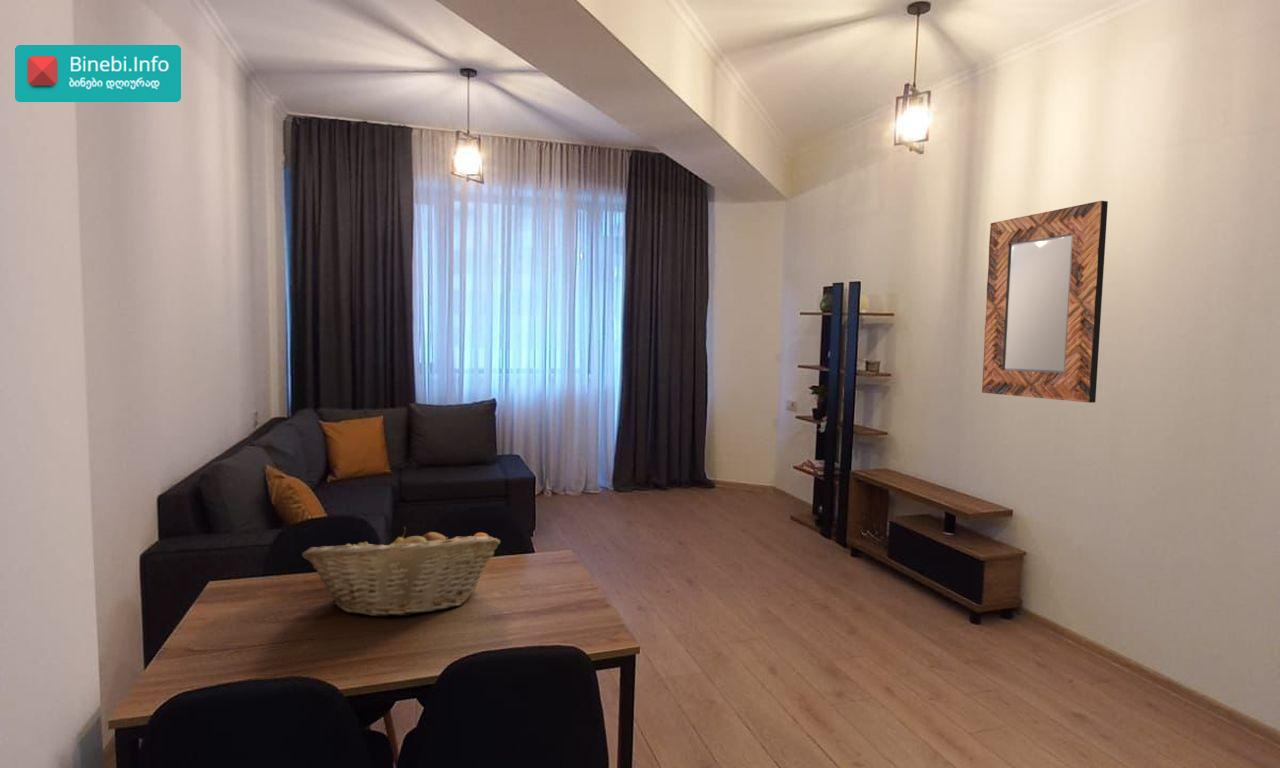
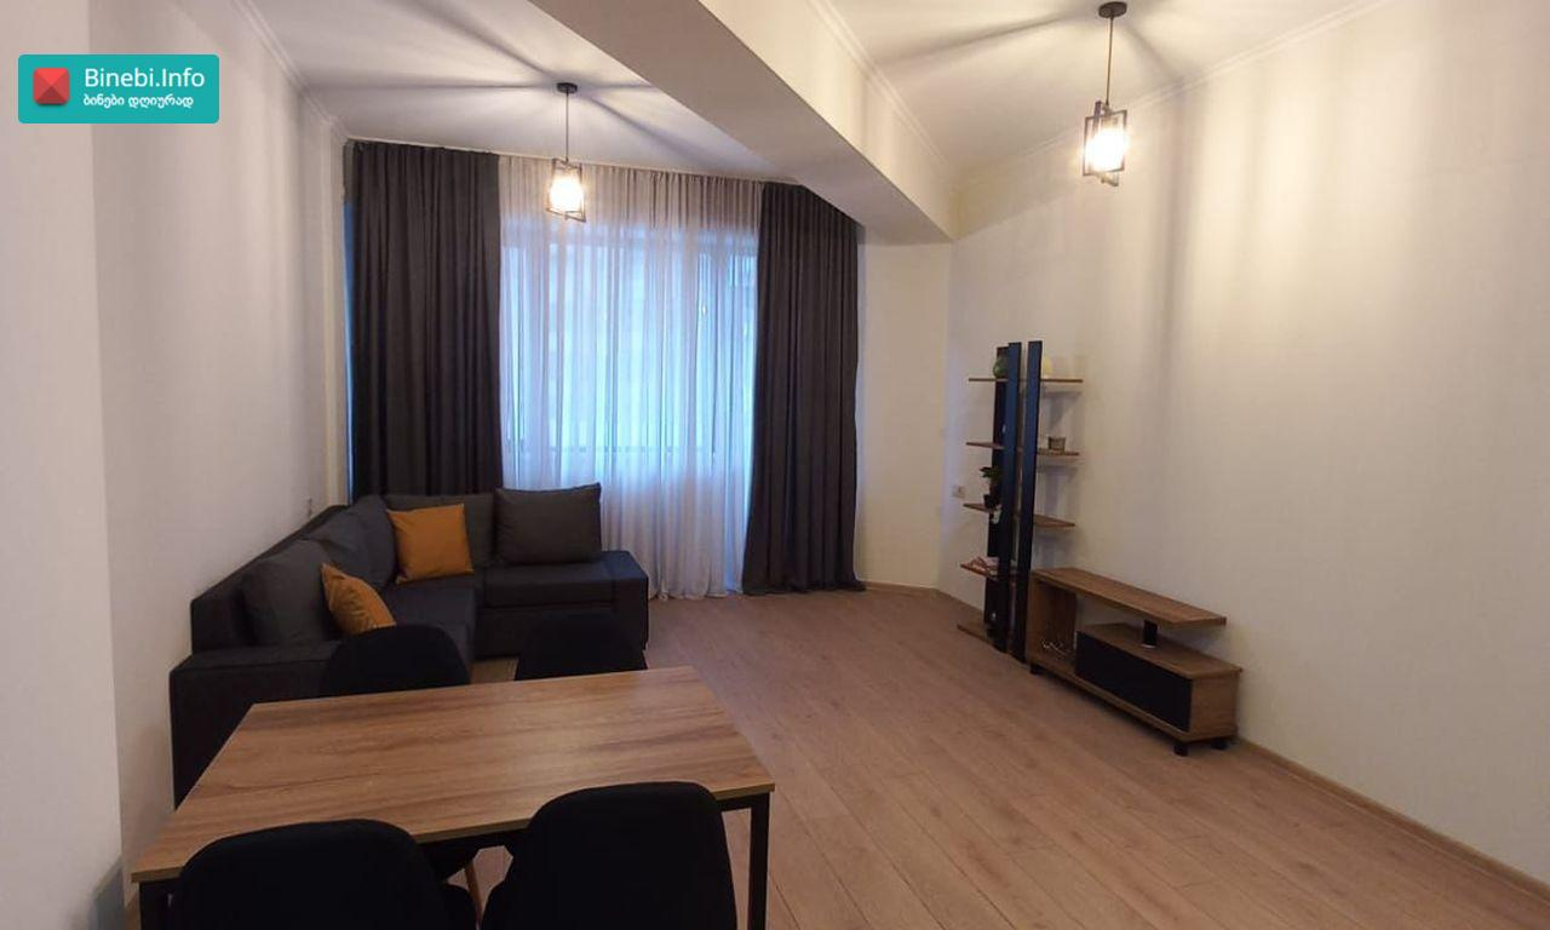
- fruit basket (405, 561)
- home mirror (1038, 305)
